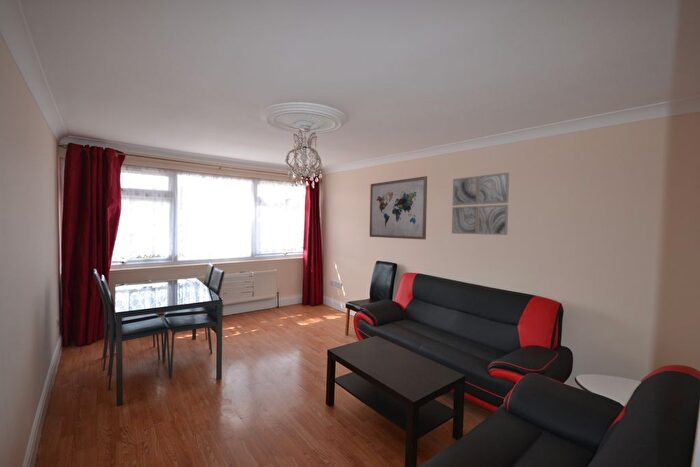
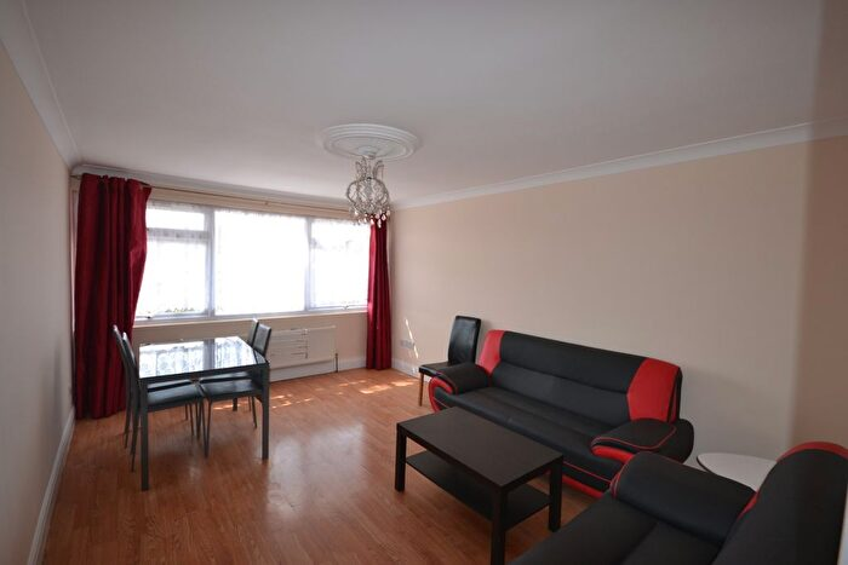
- wall art (477, 204)
- wall art (395, 209)
